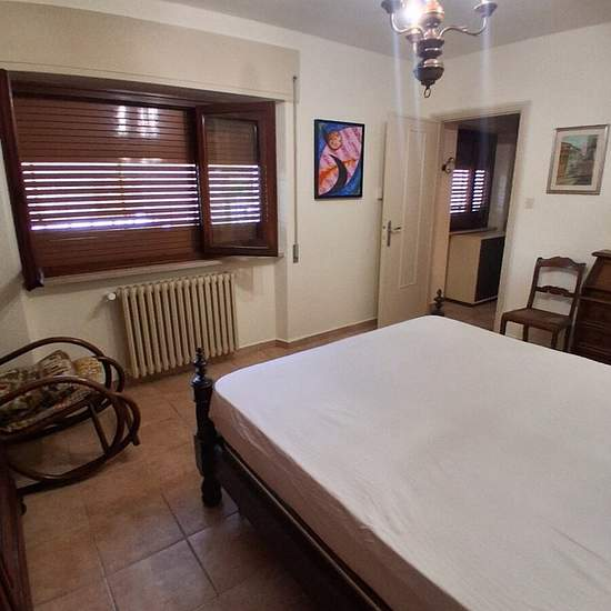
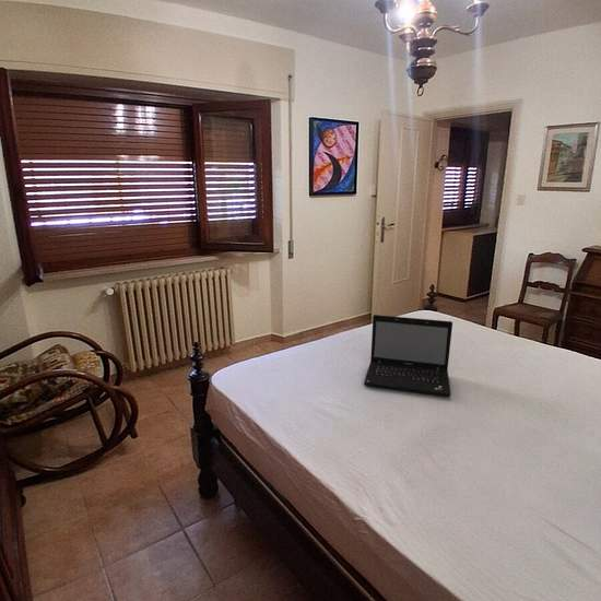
+ laptop (409, 353)
